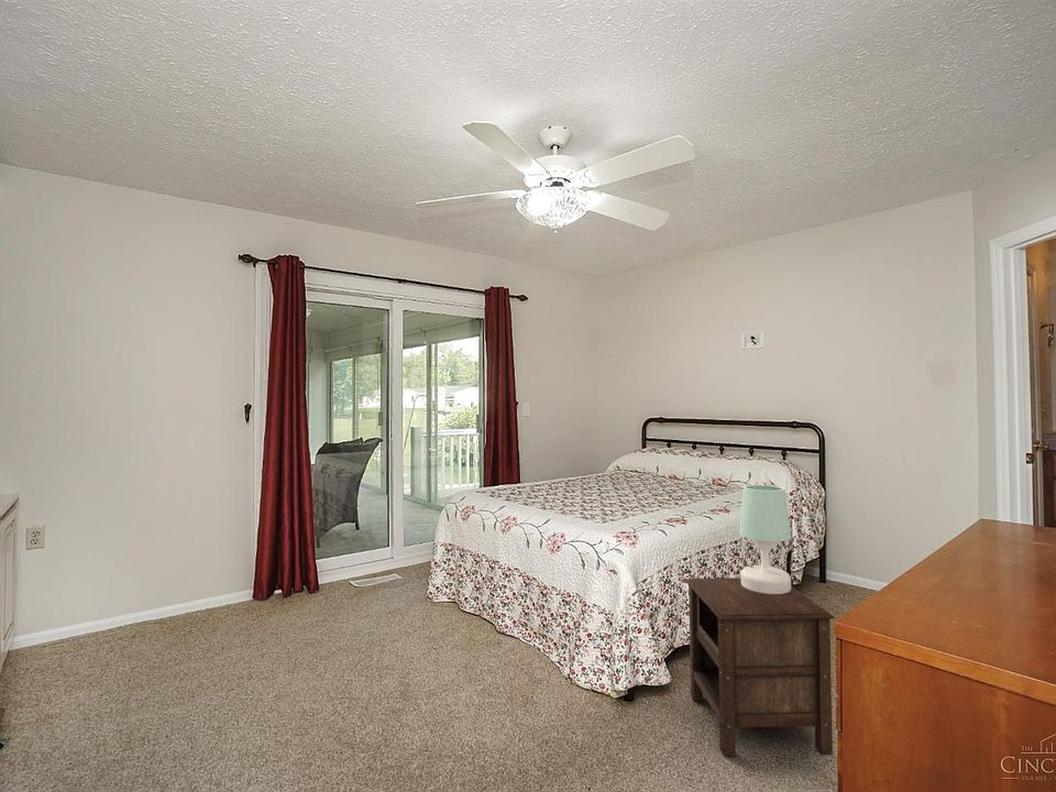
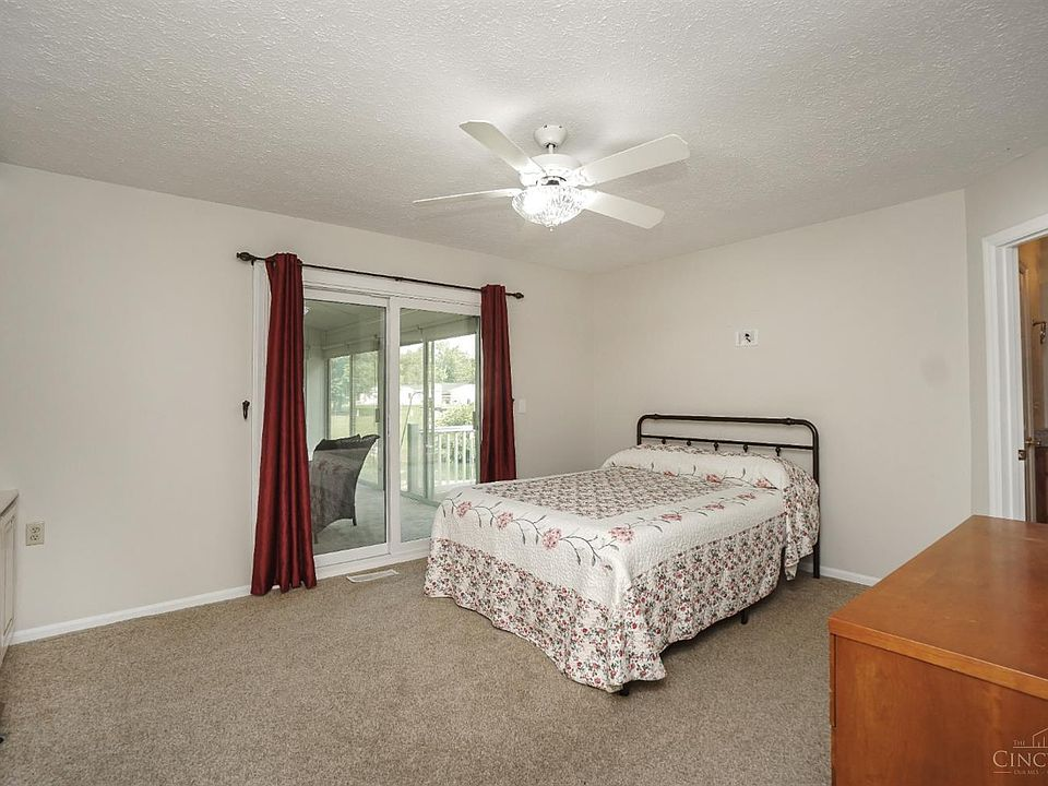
- table lamp (765, 536)
- nightstand (754, 658)
